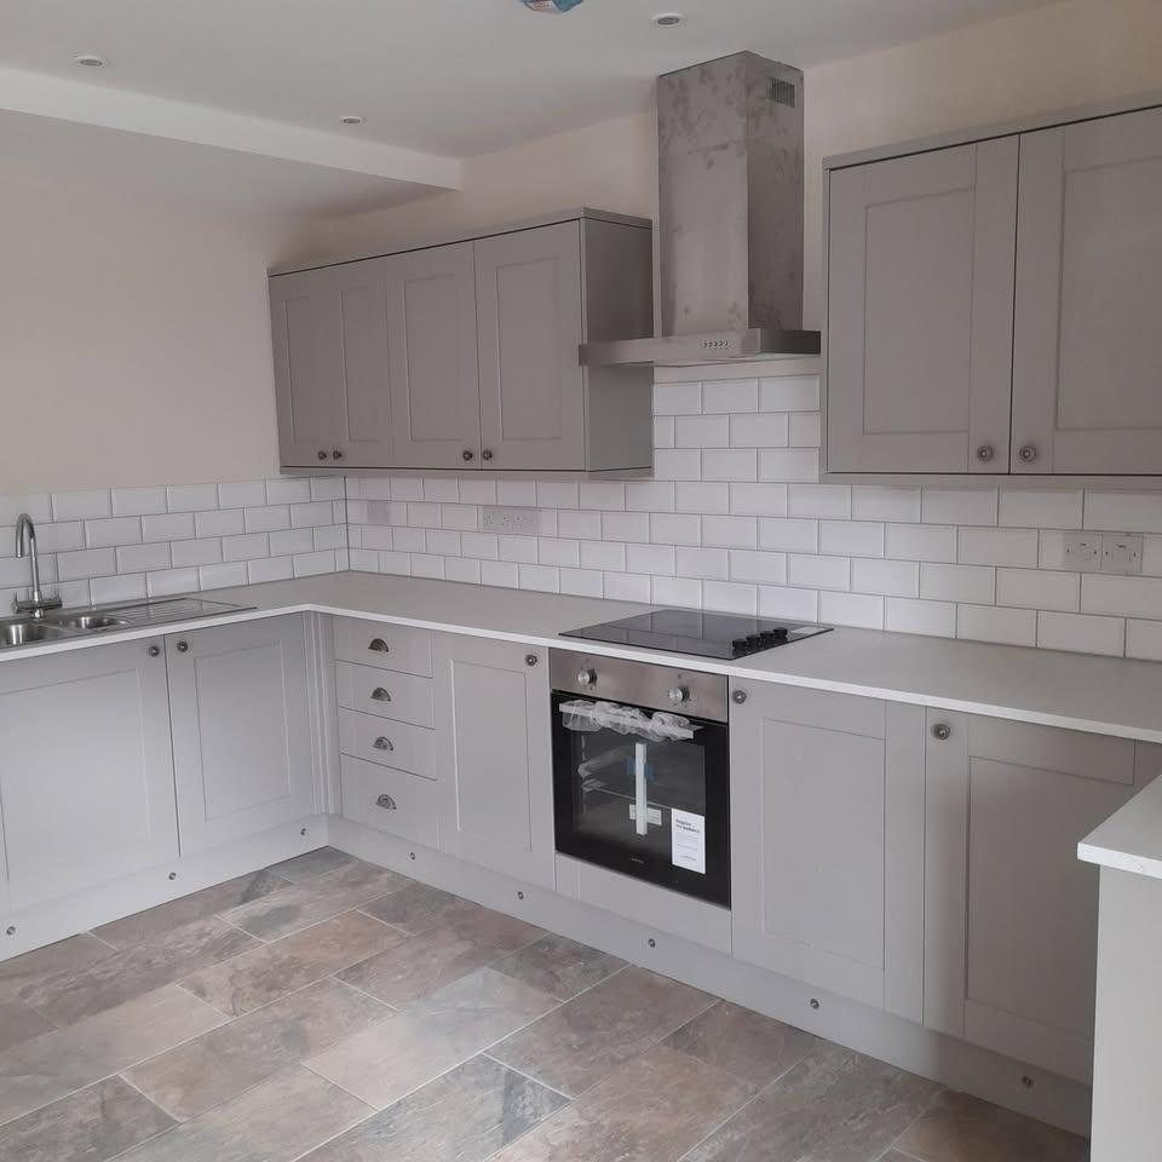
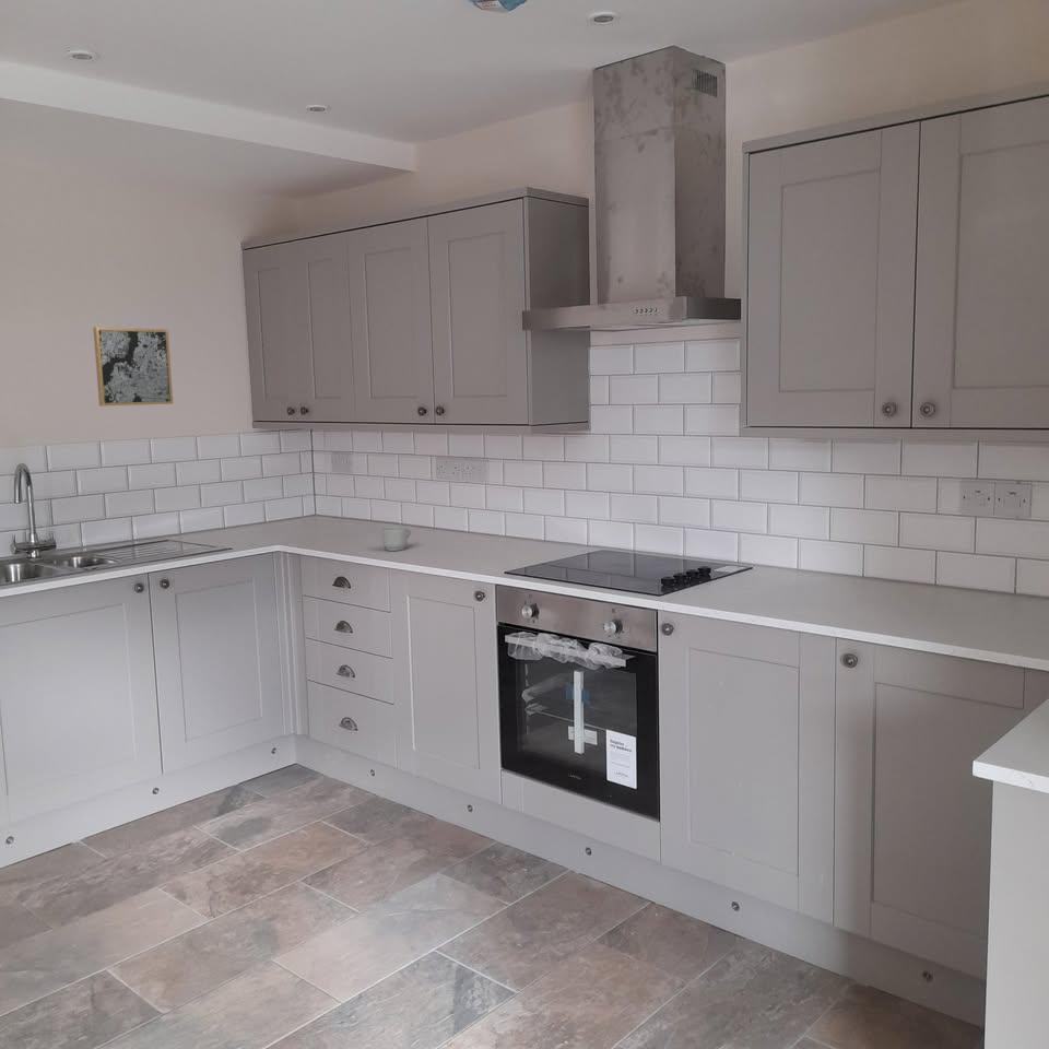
+ wall art (134, 366)
+ mug (398, 538)
